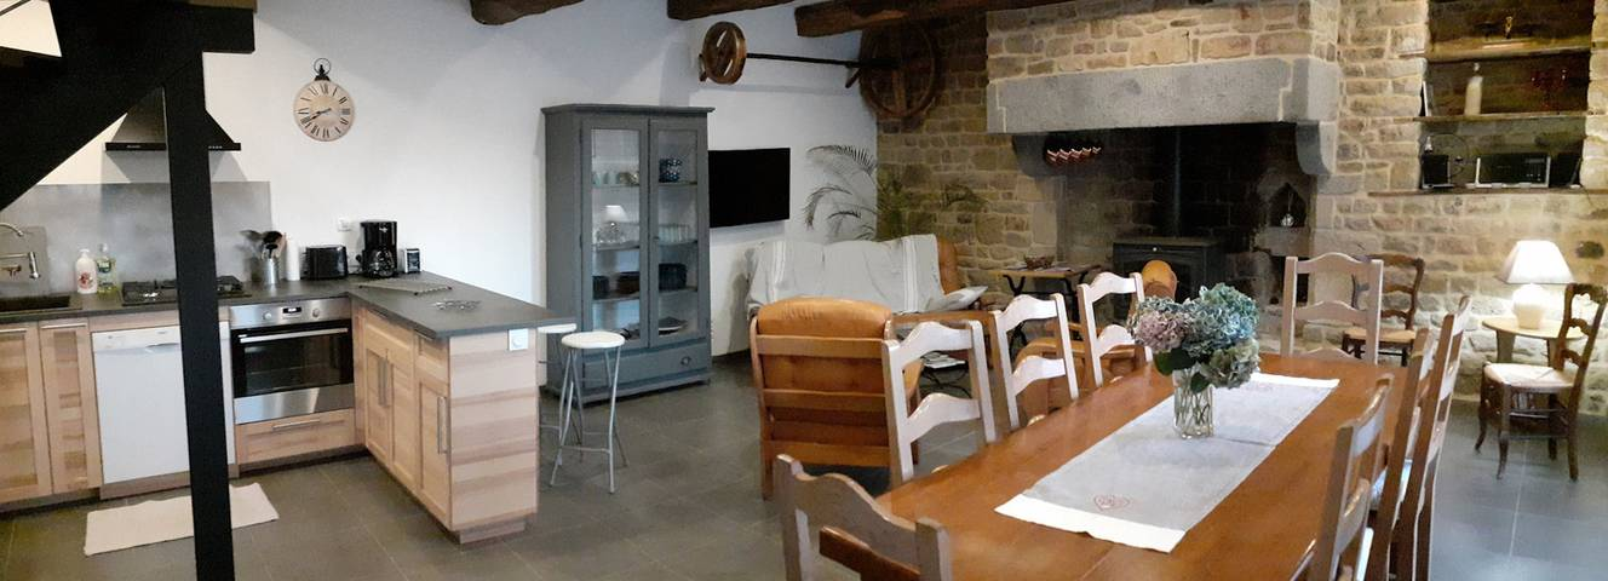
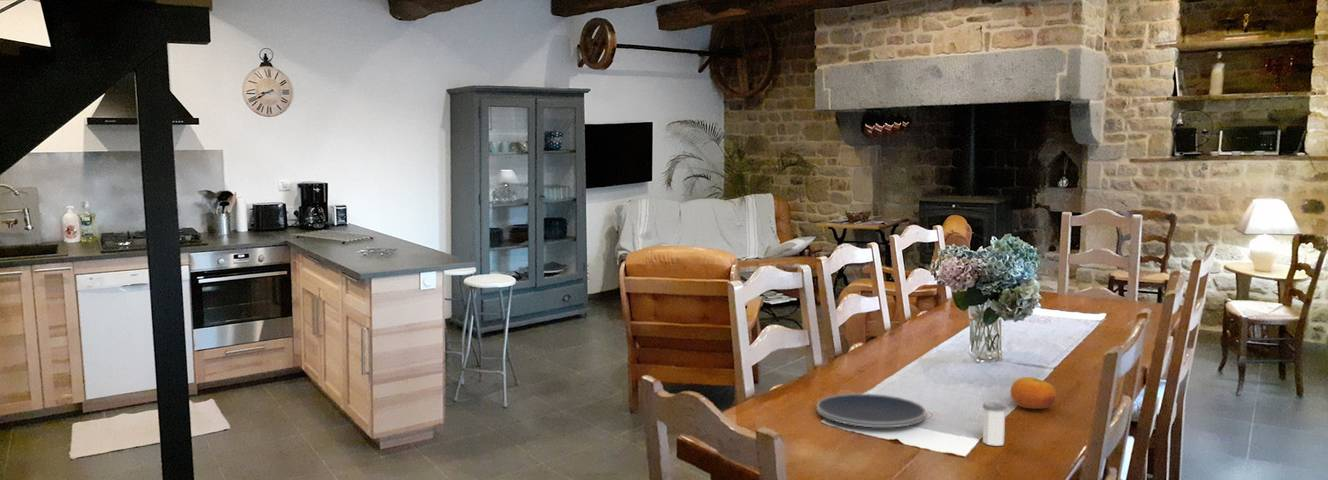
+ plate (870, 411)
+ fruit (1033, 393)
+ salt shaker (994, 423)
